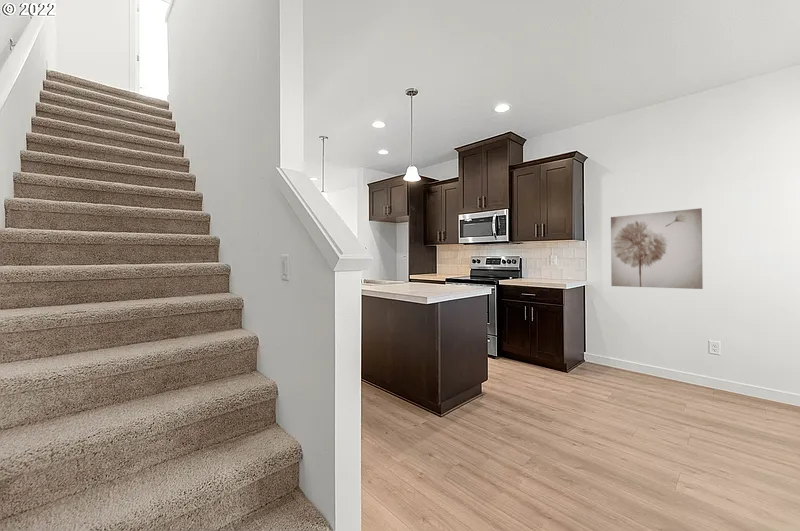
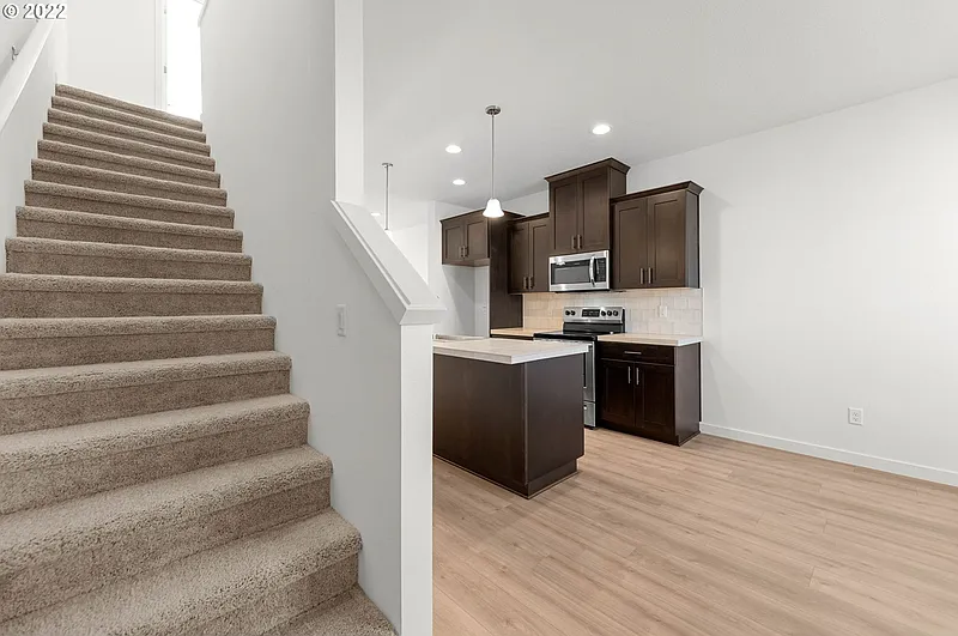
- wall art (653, 250)
